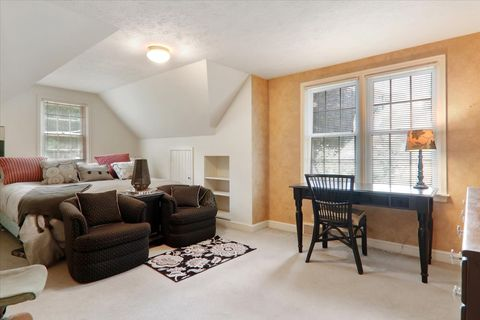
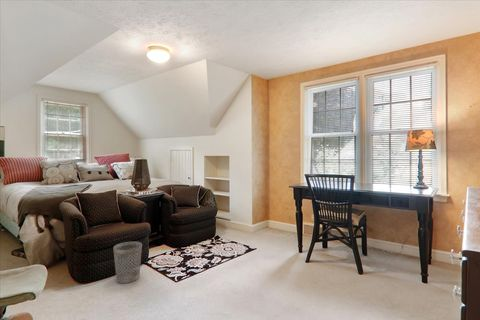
+ wastebasket (128, 261)
